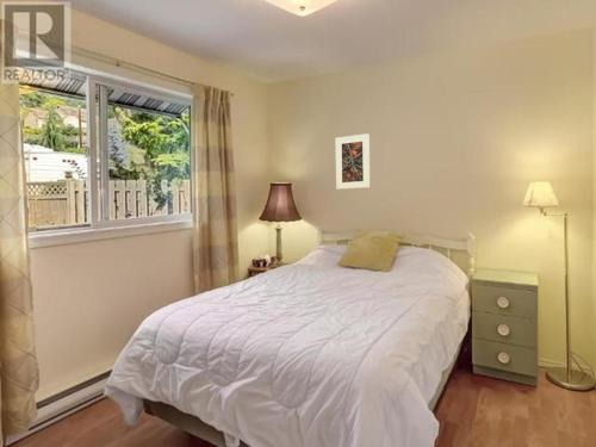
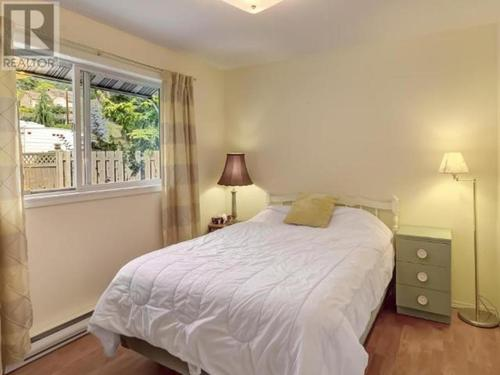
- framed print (352, 162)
